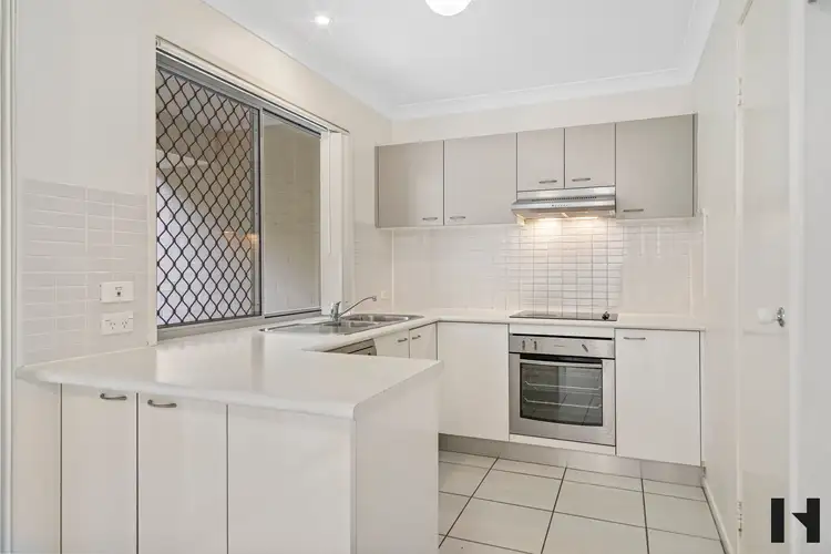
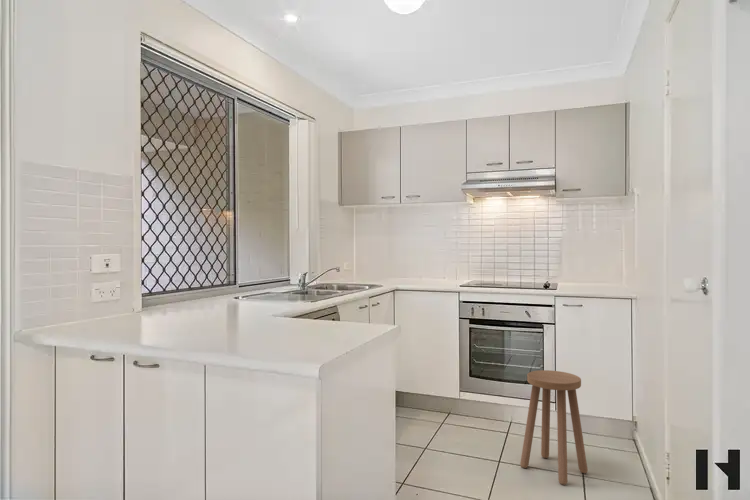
+ stool (557, 423)
